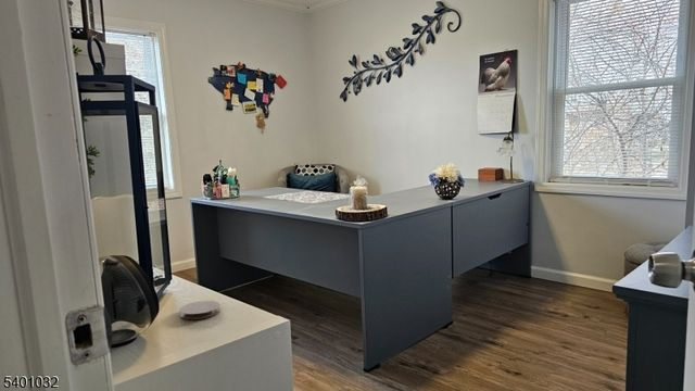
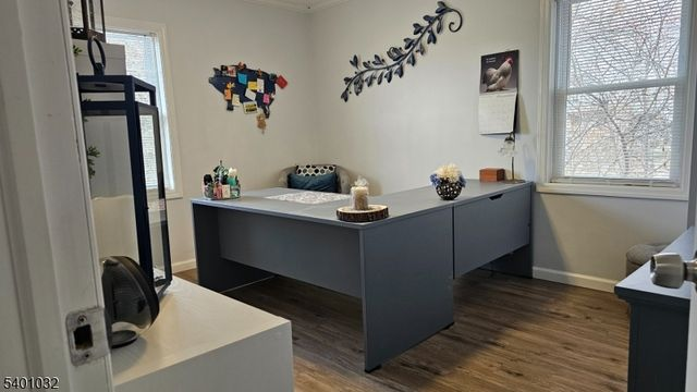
- coaster (200, 310)
